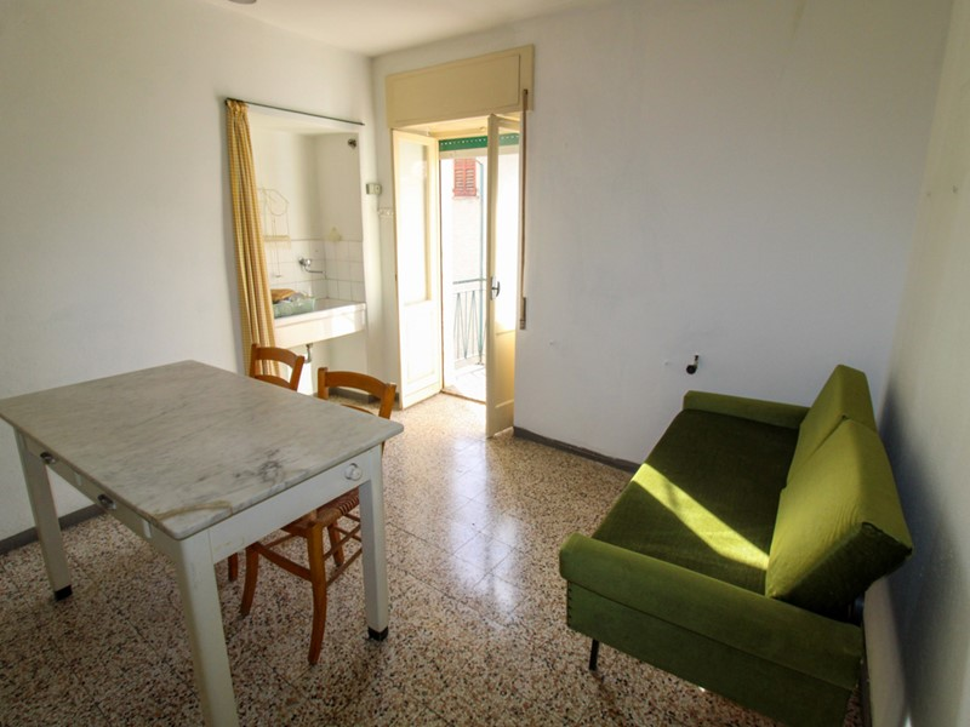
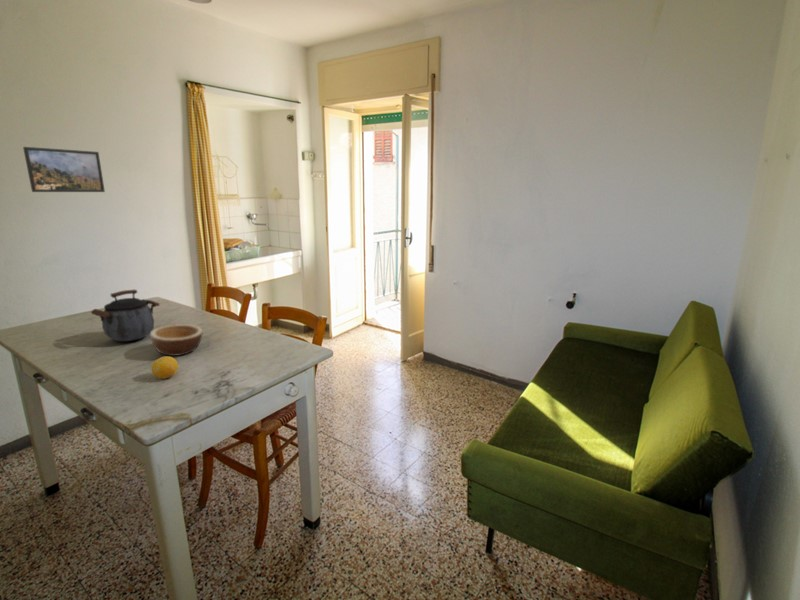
+ bowl (178, 340)
+ fruit (165, 367)
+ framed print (66, 171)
+ kettle (127, 315)
